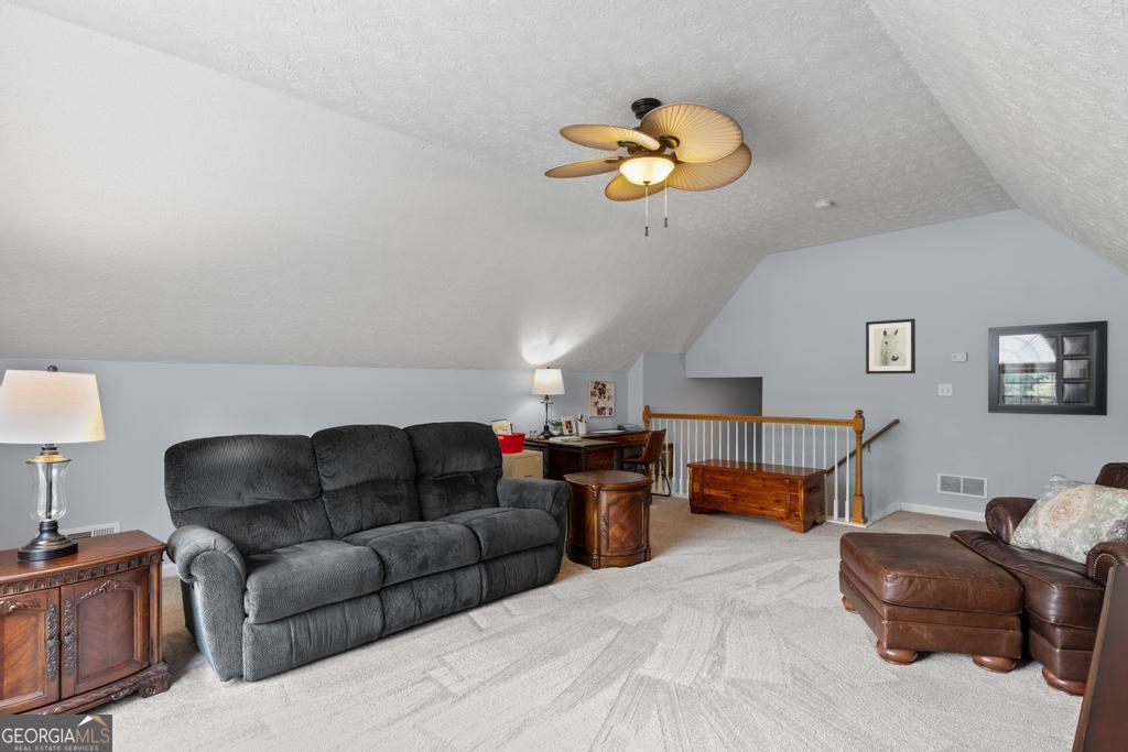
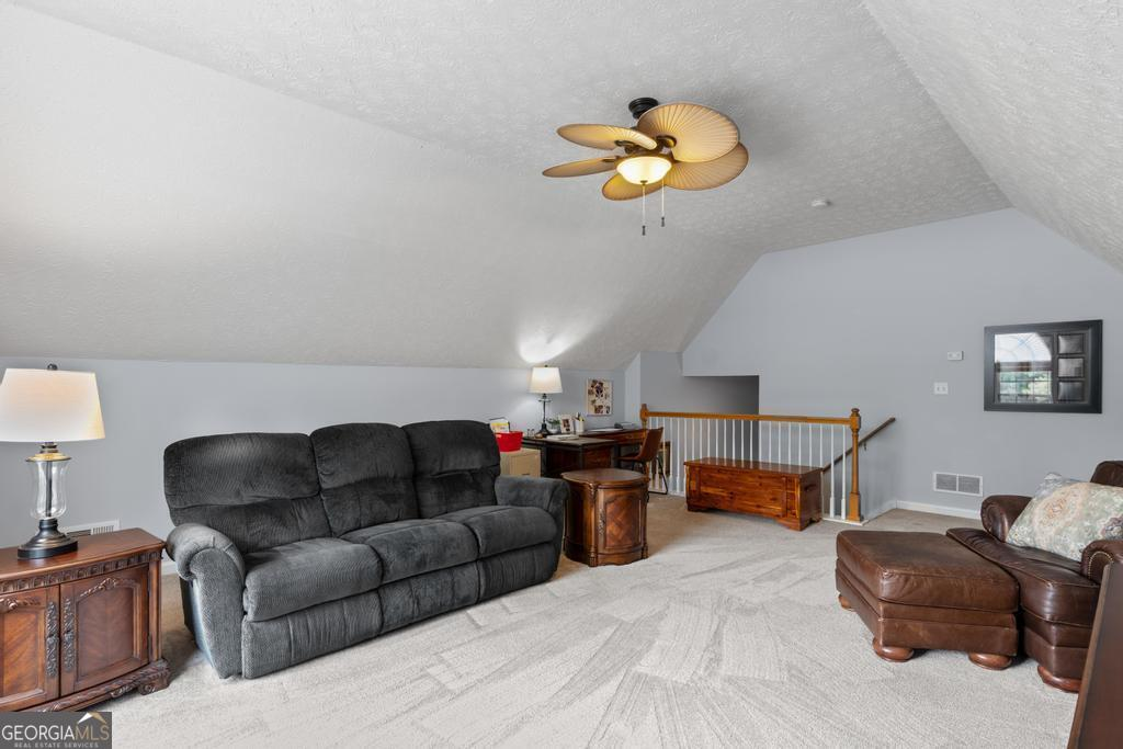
- wall art (889, 347)
